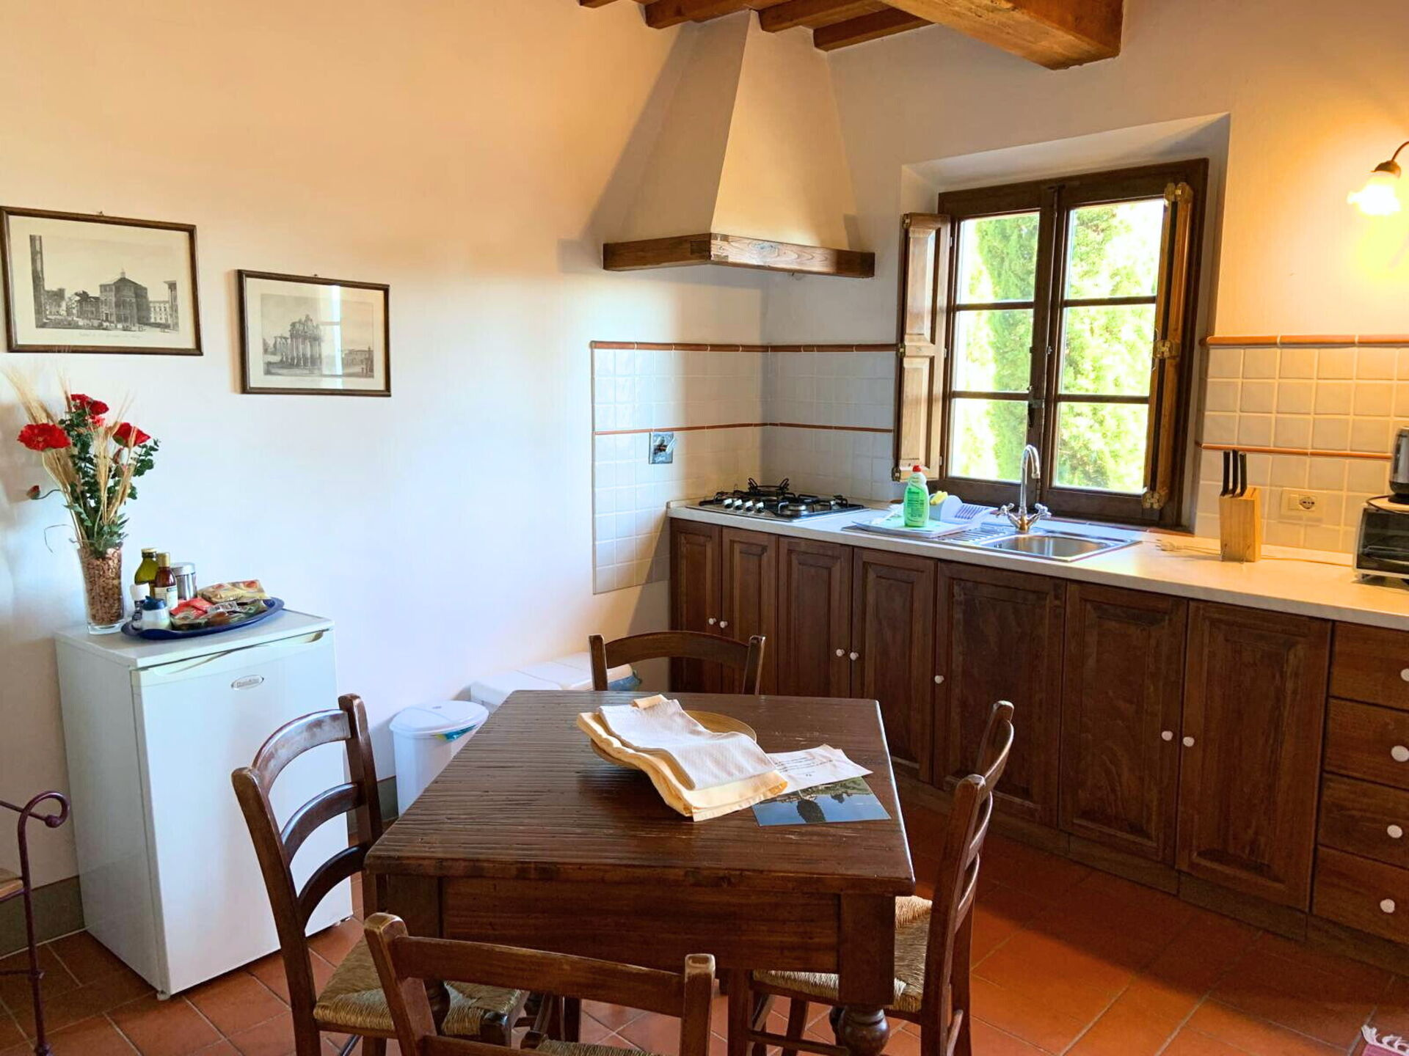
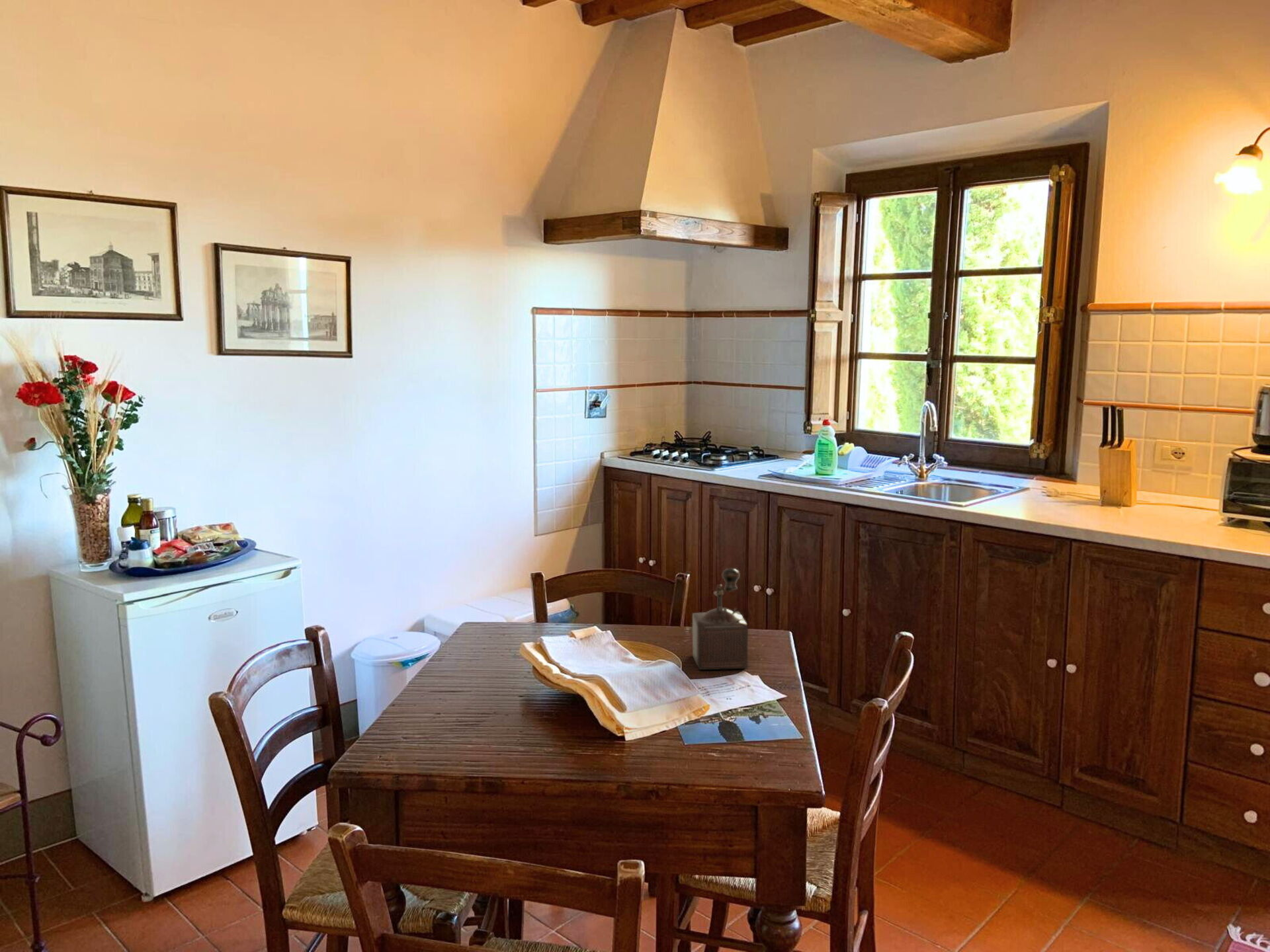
+ pepper mill (719, 616)
